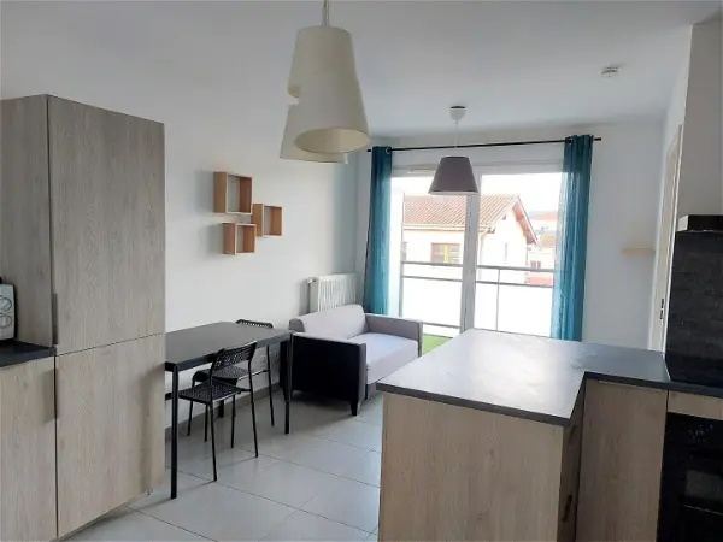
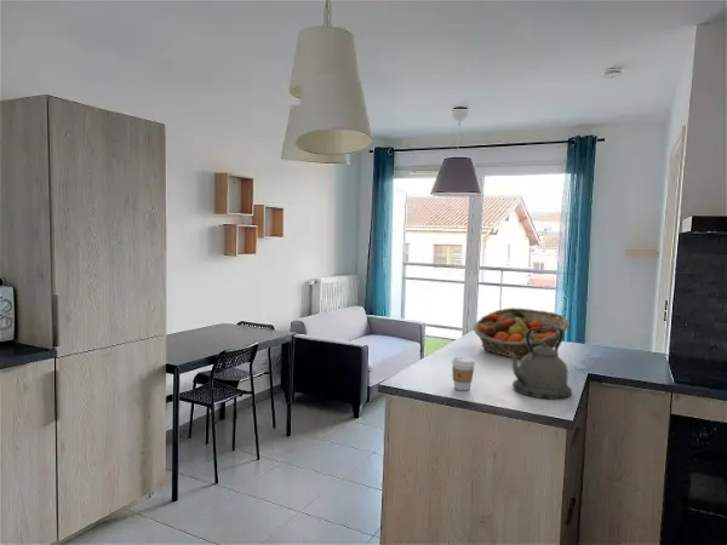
+ kettle (542, 360)
+ fruit basket (519, 332)
+ coffee cup (463, 373)
